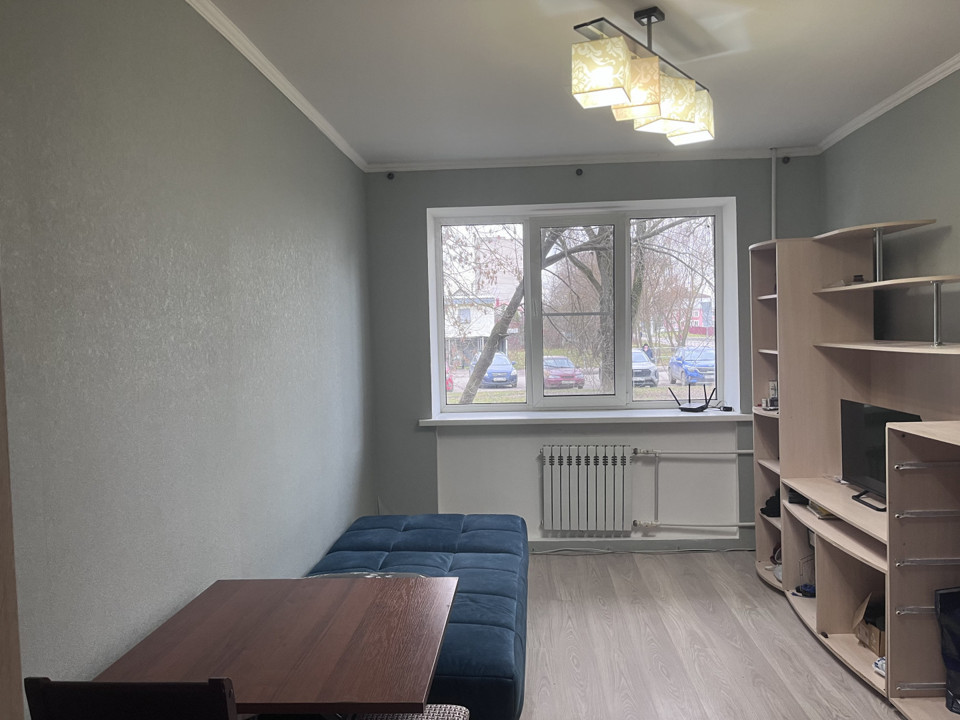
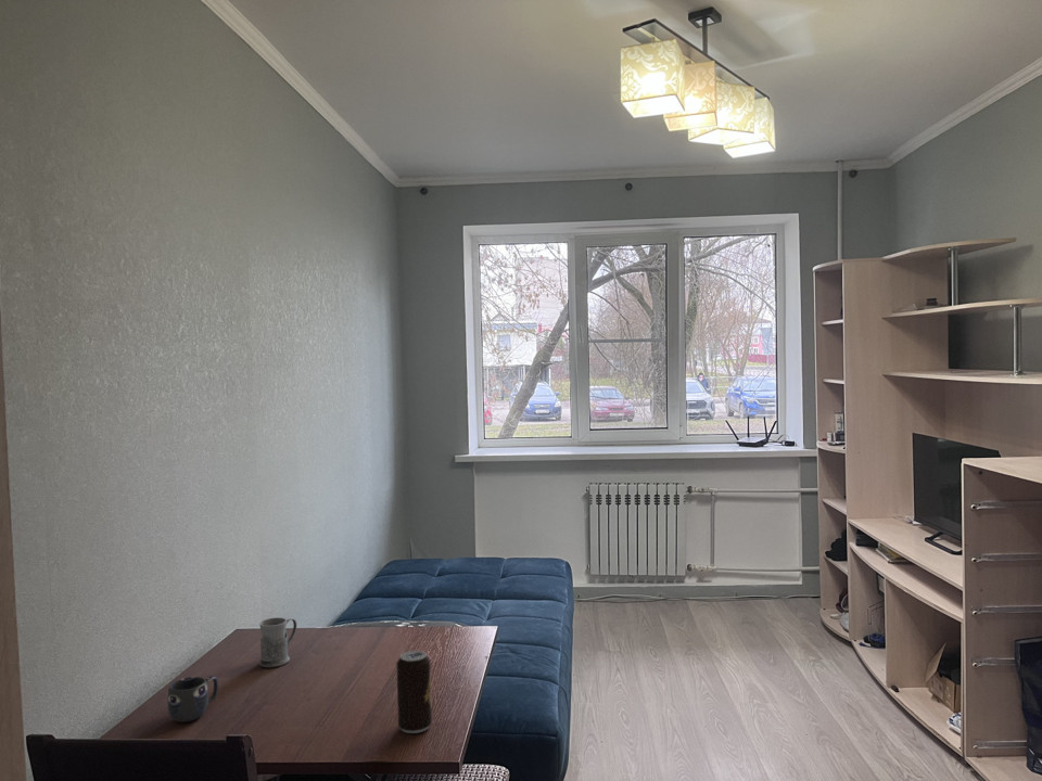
+ mug (280, 639)
+ mug (195, 696)
+ beverage can (414, 691)
